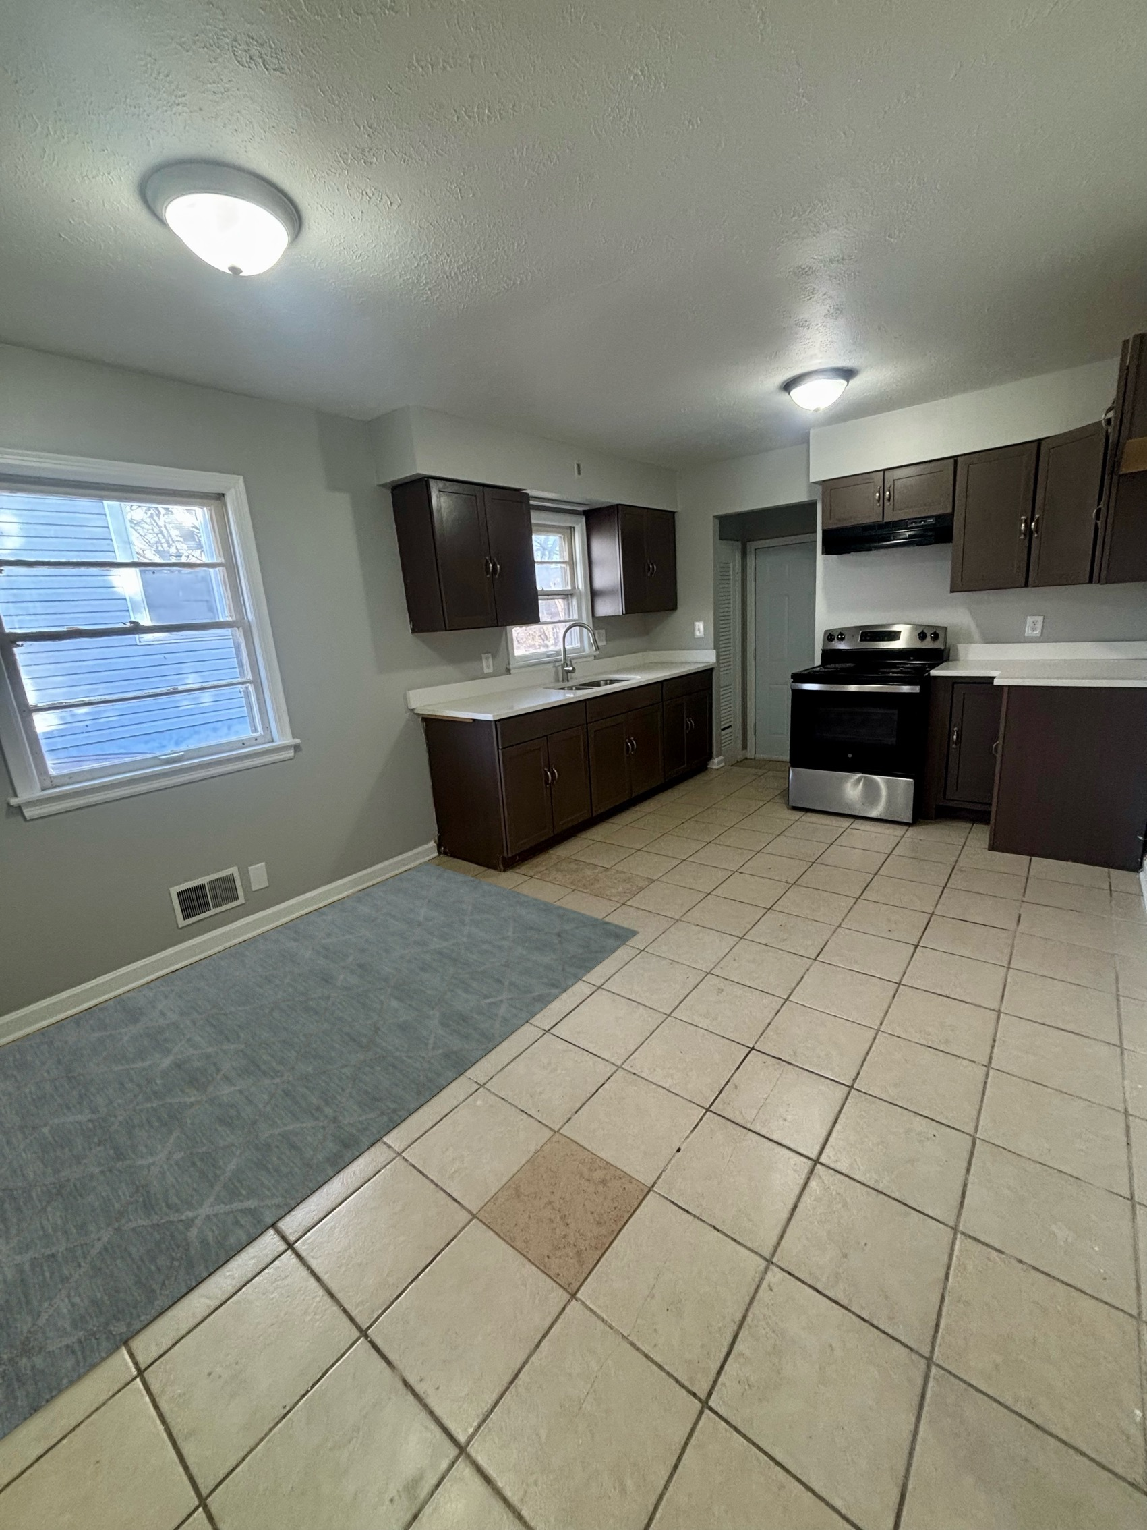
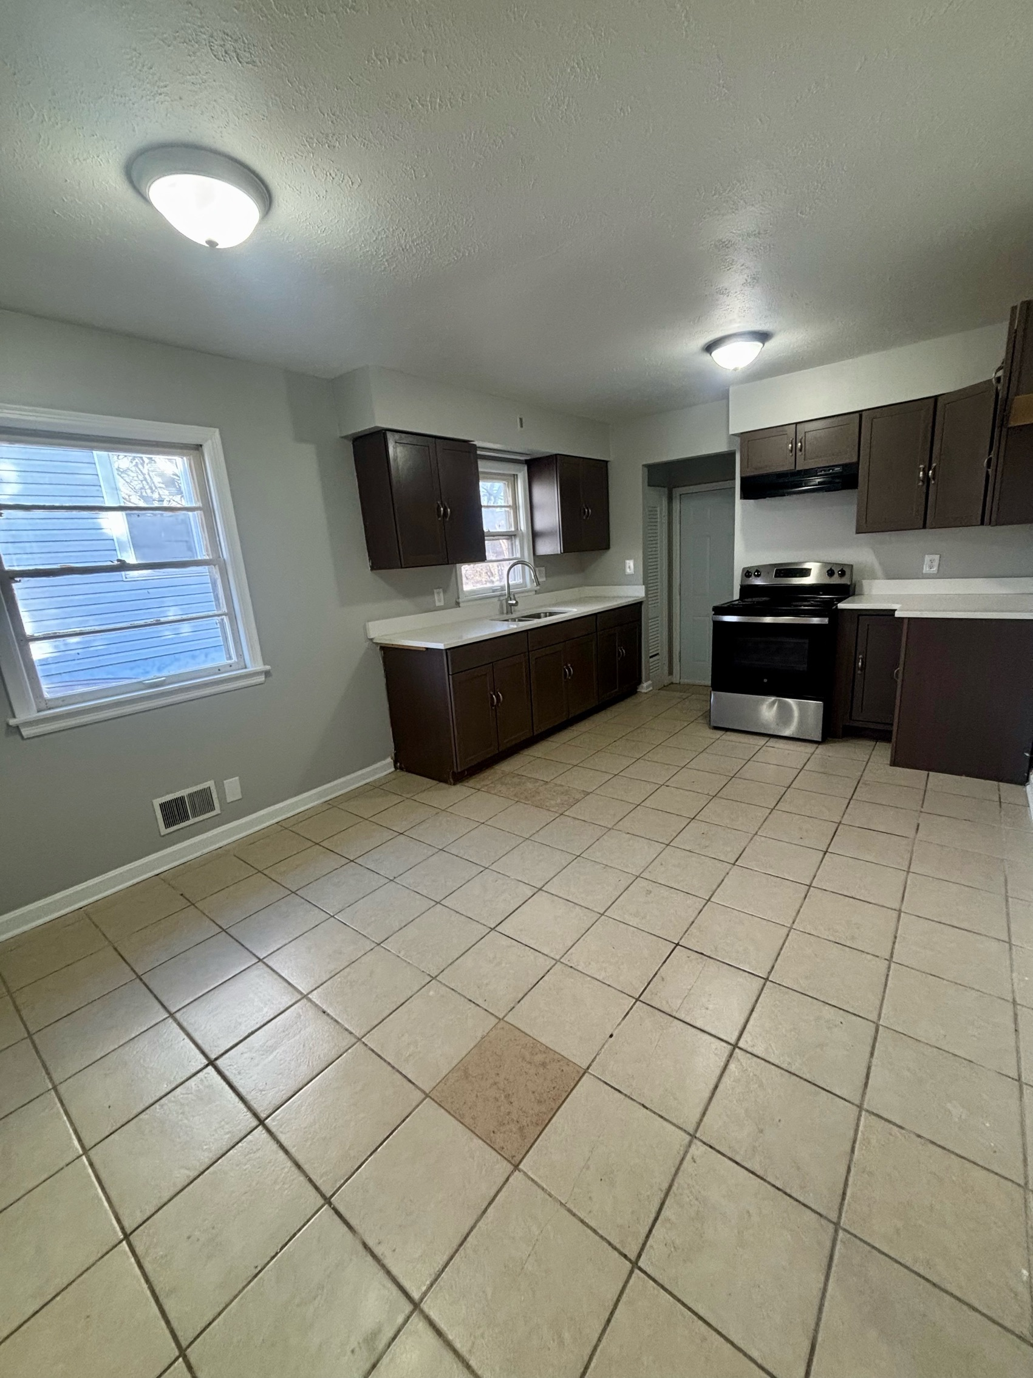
- rug (312, 1006)
